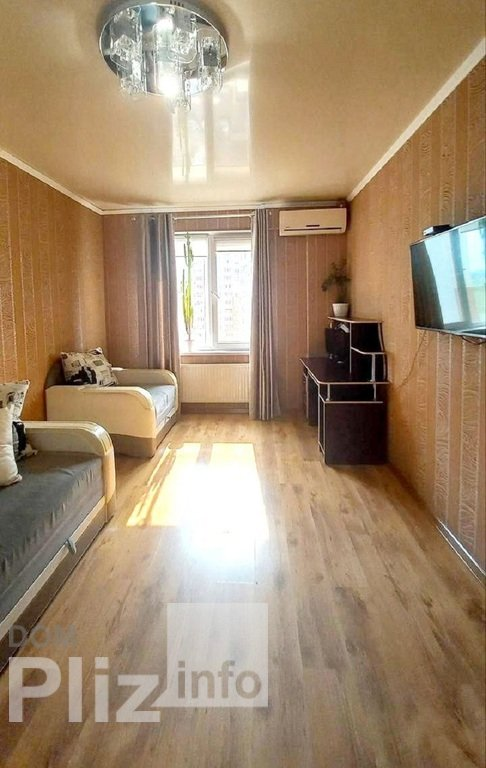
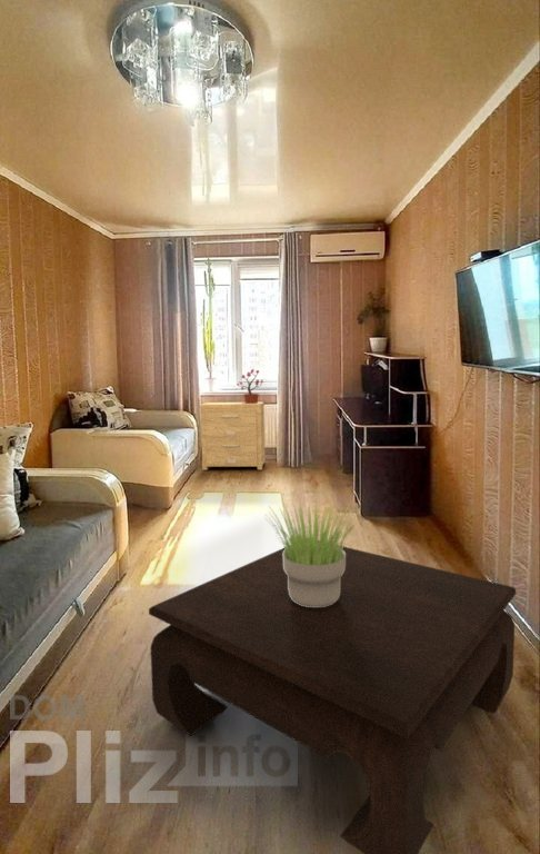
+ coffee table (338, 652)
+ side table (233, 435)
+ potted plant (250, 385)
+ potted plant (312, 554)
